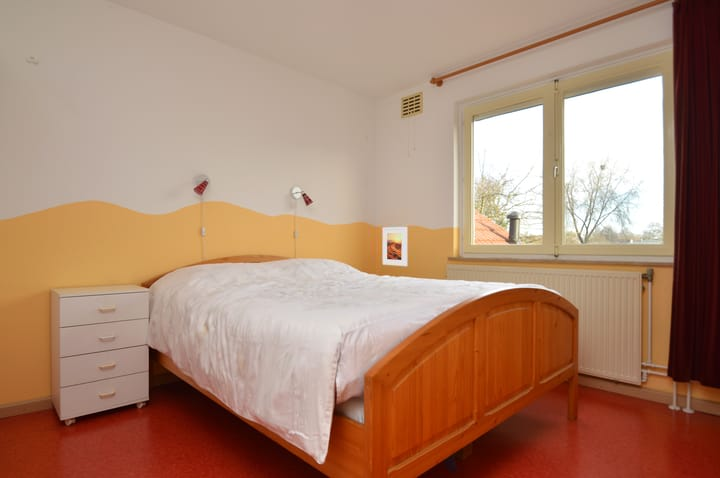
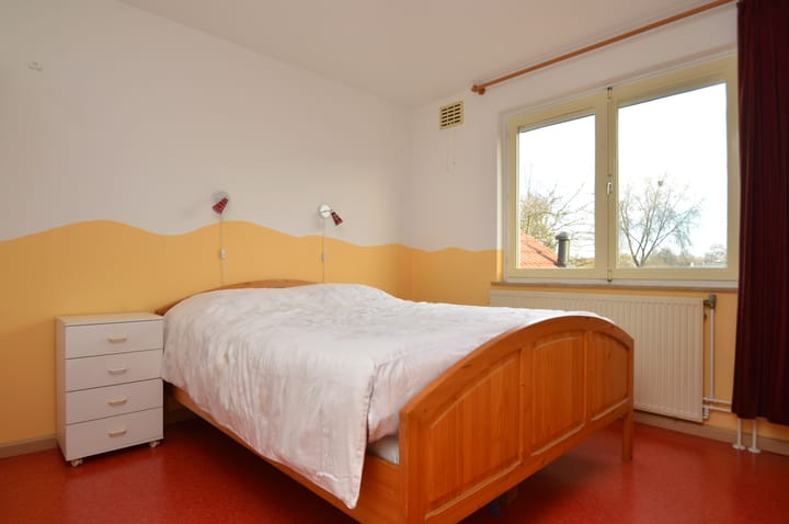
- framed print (394, 246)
